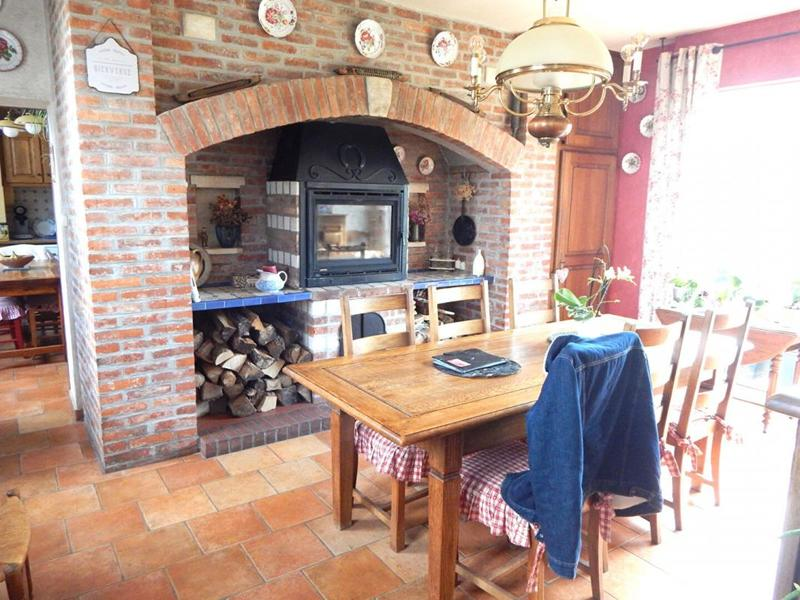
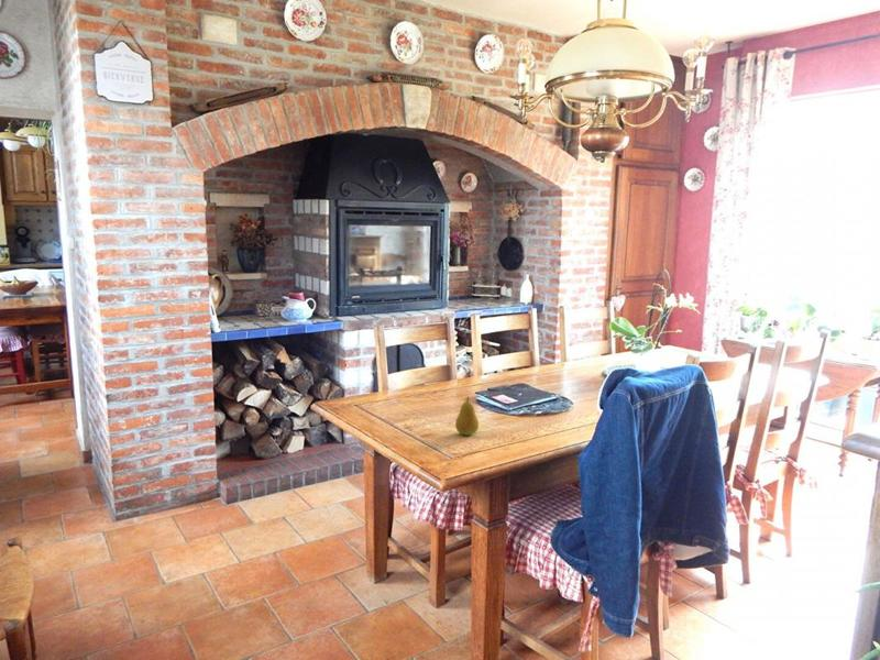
+ fruit (466, 415)
